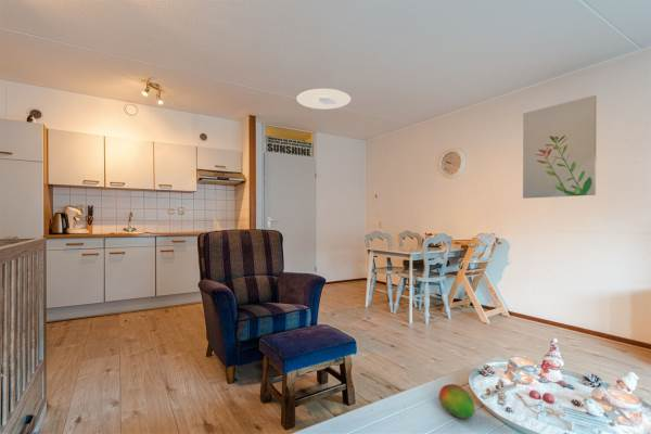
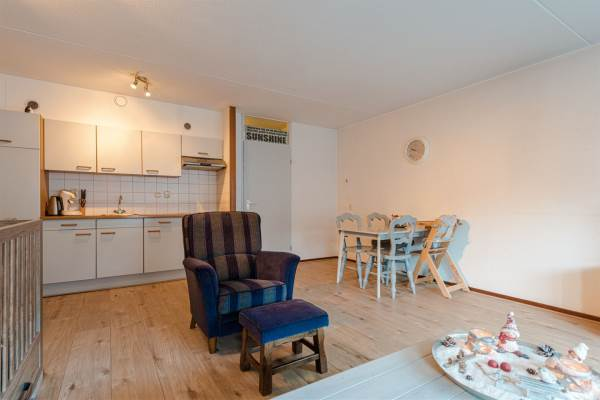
- wall art (557, 151)
- ceiling light (323, 97)
- fruit (457, 400)
